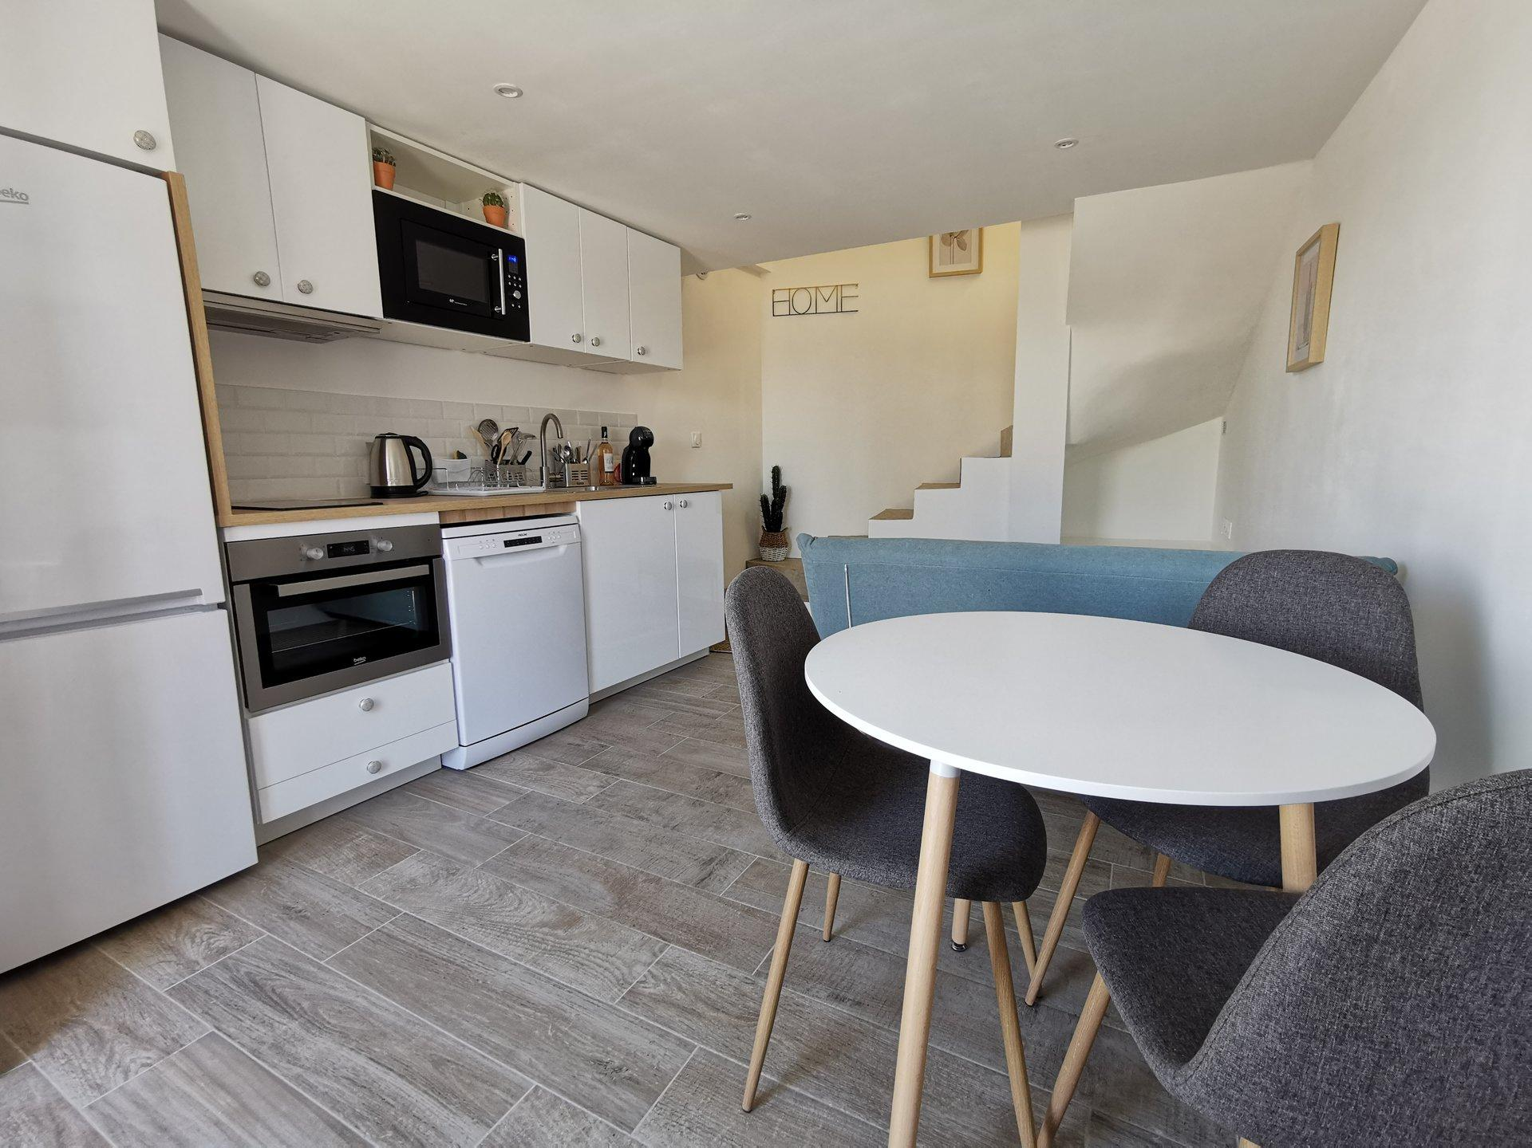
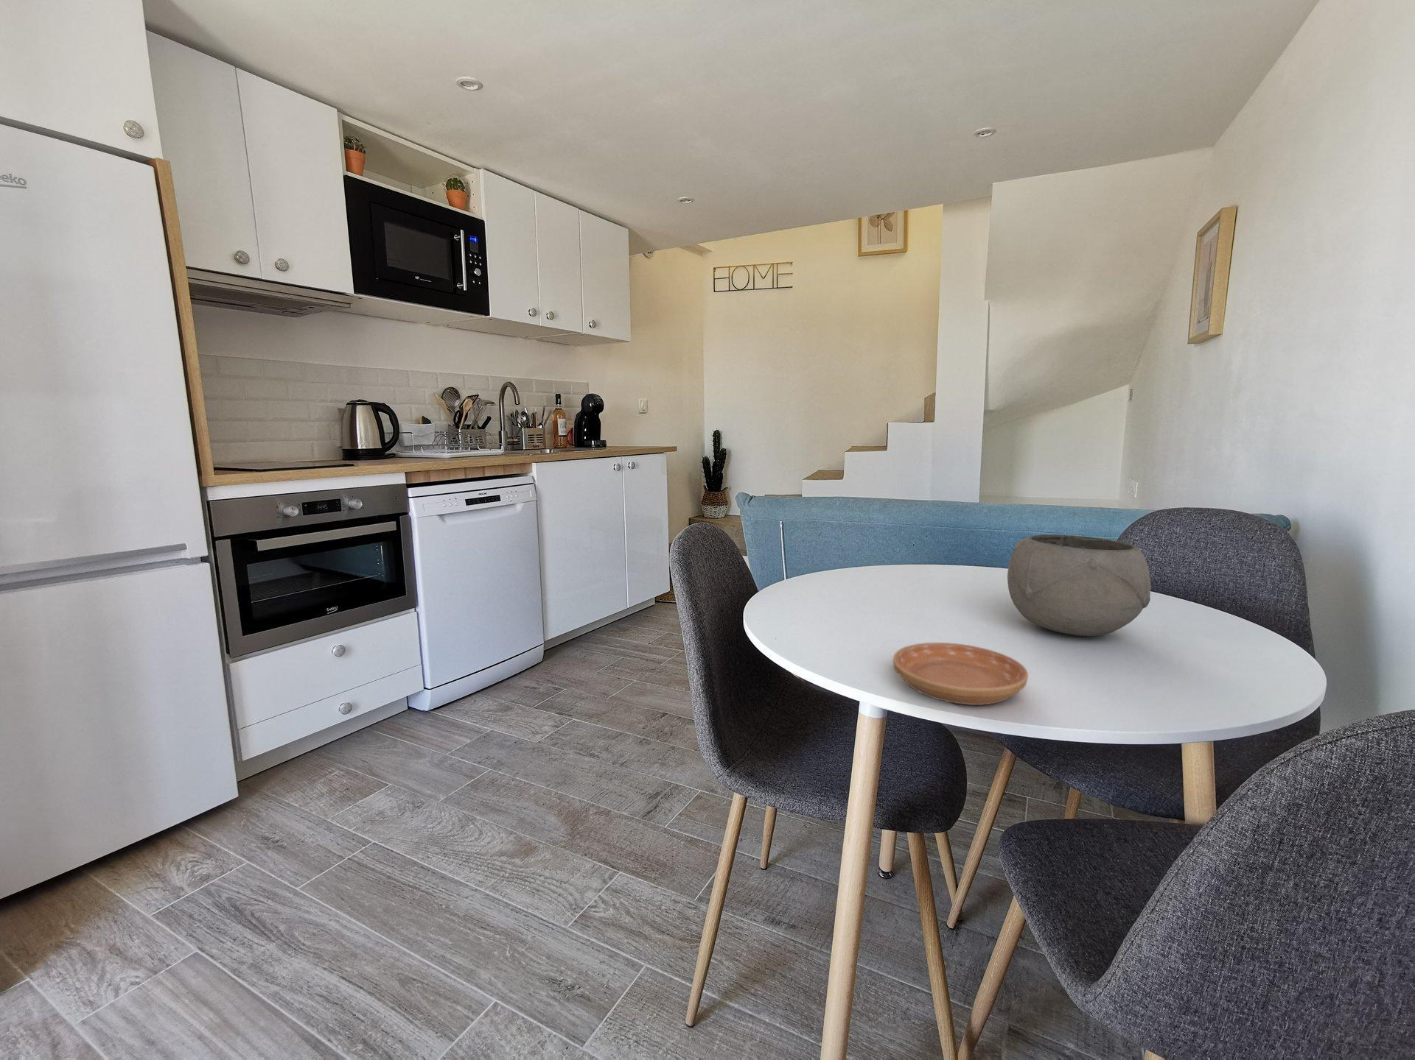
+ bowl (1074, 585)
+ saucer (957, 674)
